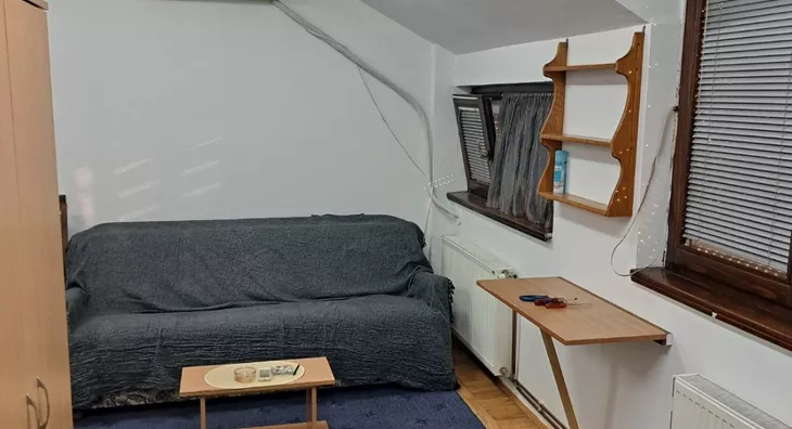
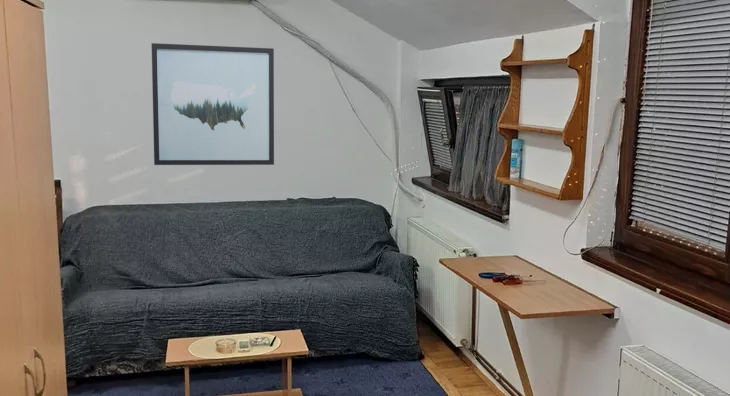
+ wall art (214, 106)
